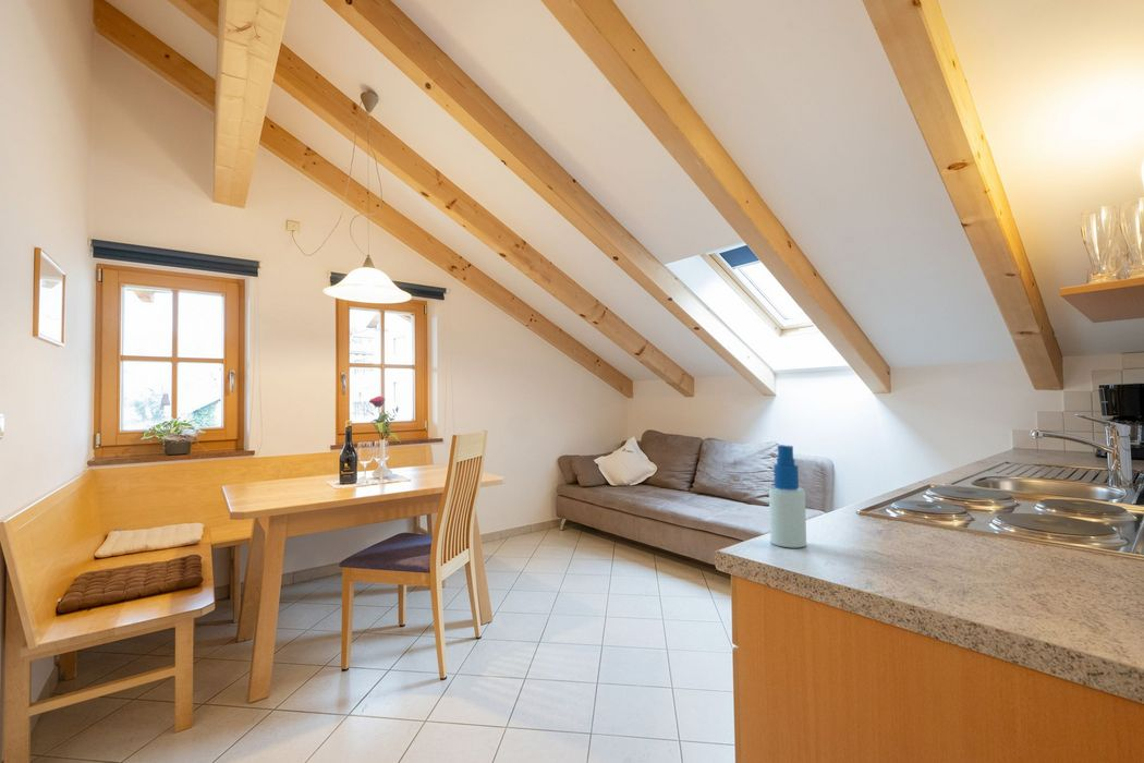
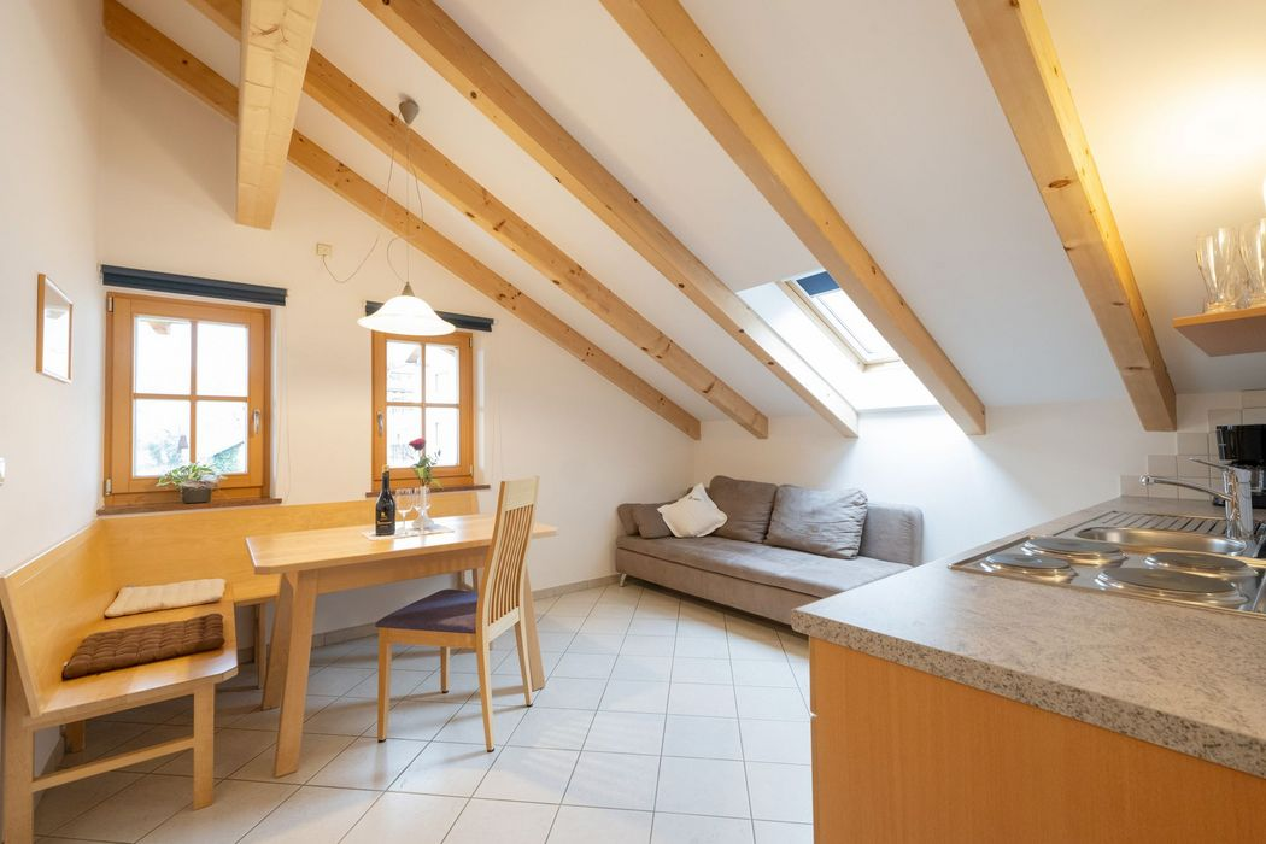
- spray bottle (787, 494)
